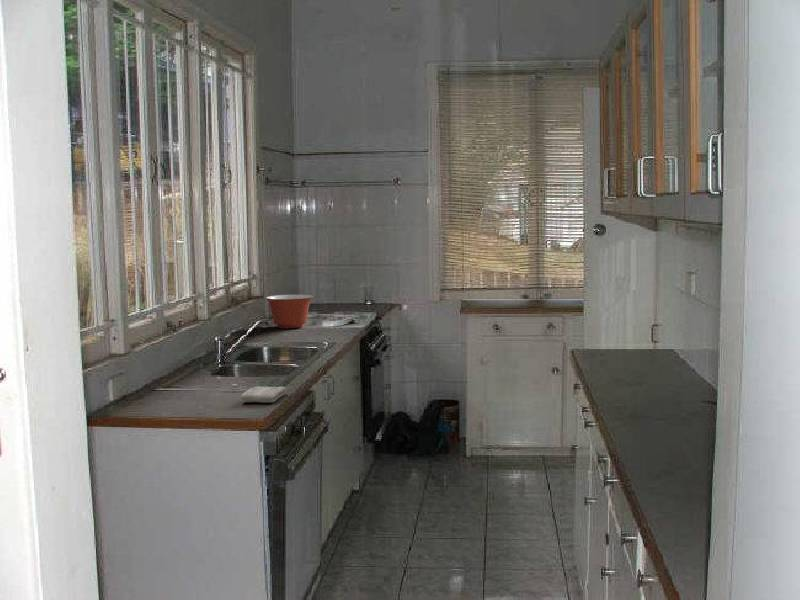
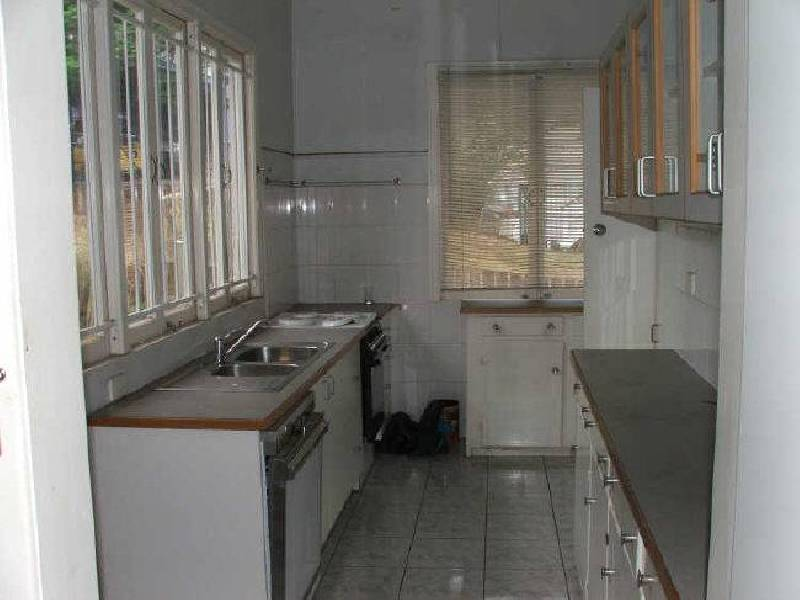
- washcloth (264, 393)
- mixing bowl (289, 311)
